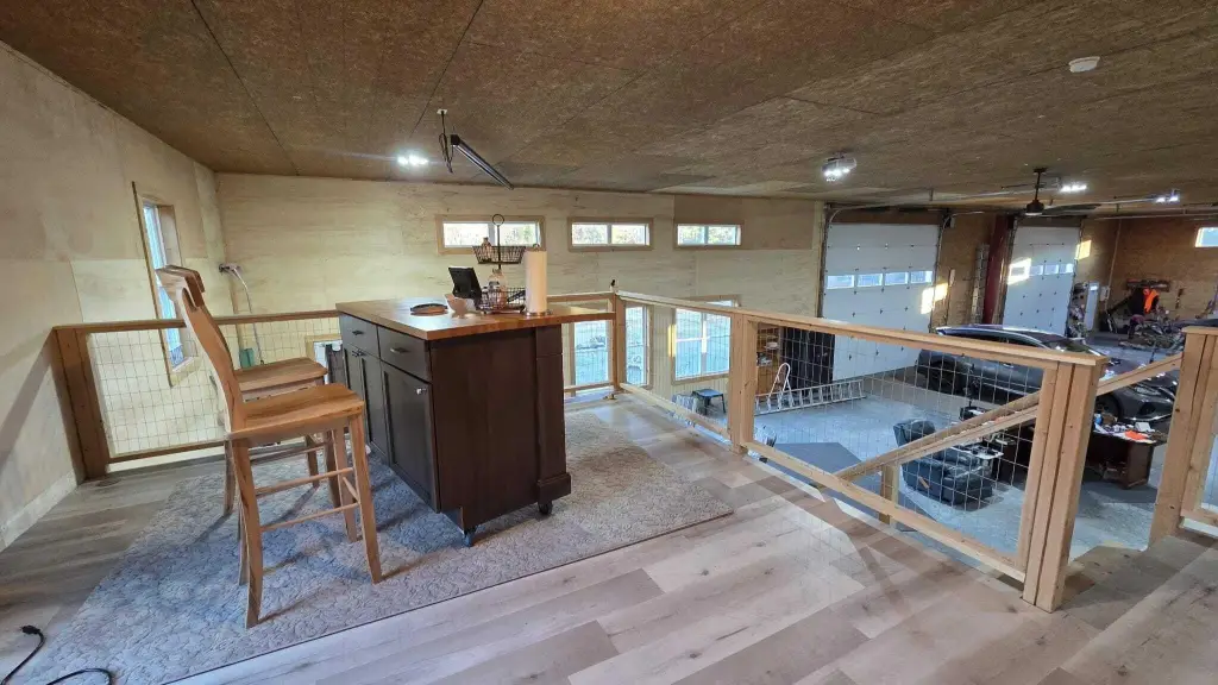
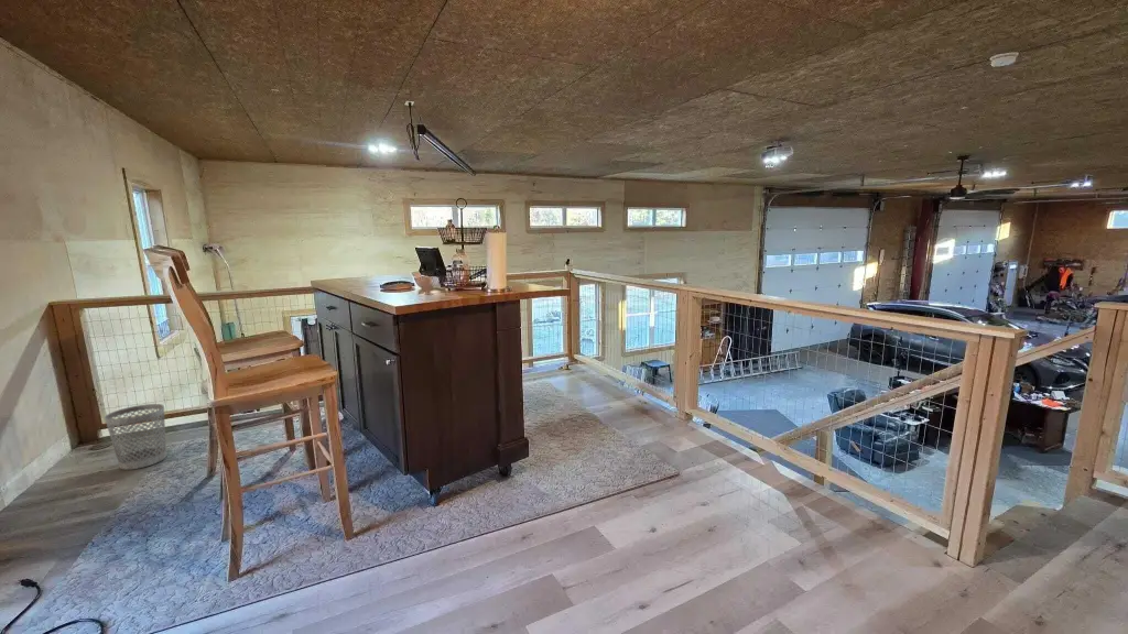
+ wastebasket (139, 436)
